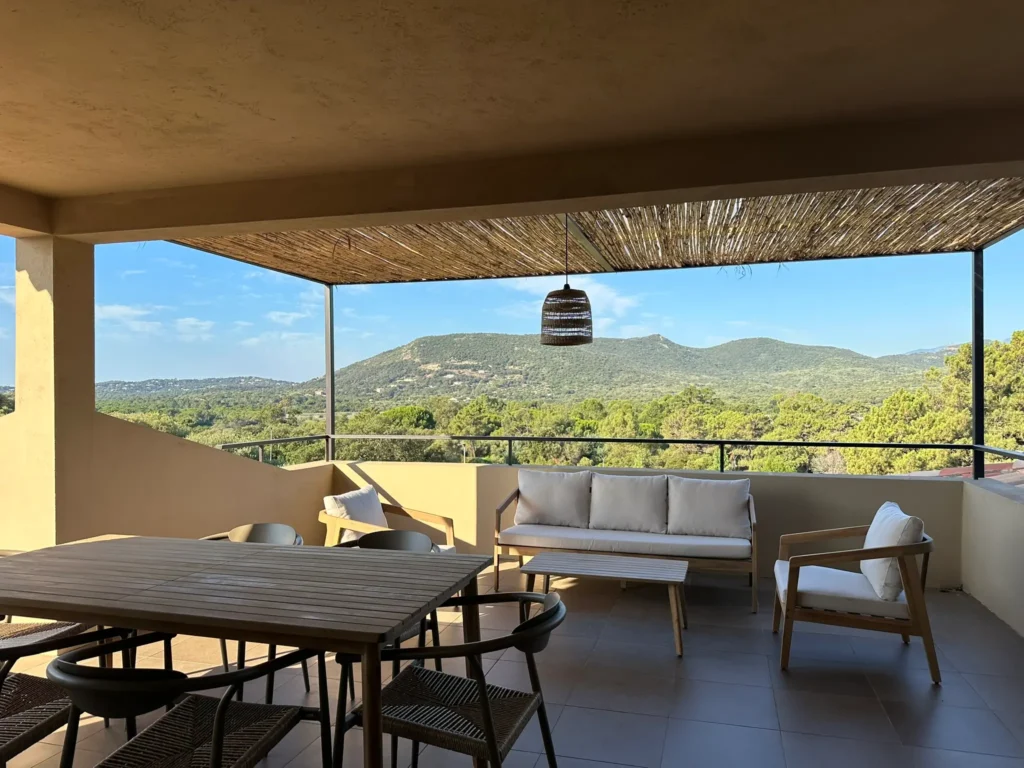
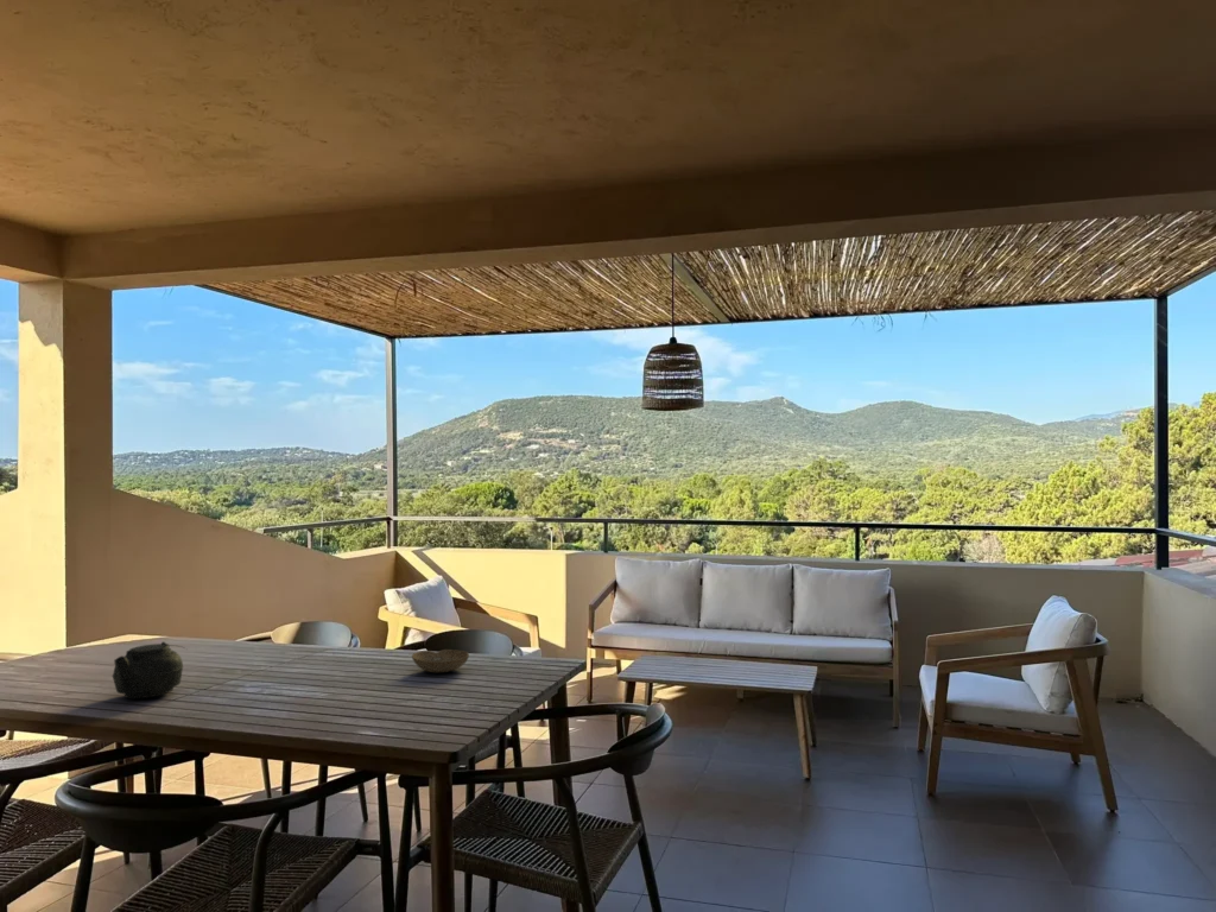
+ teapot (144, 672)
+ bowl (438, 661)
